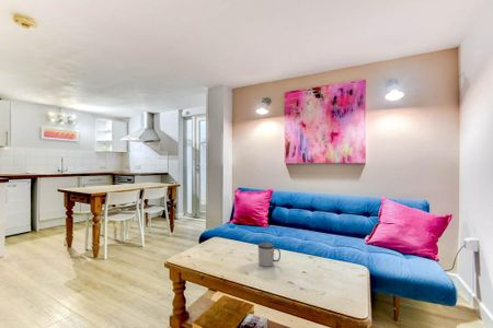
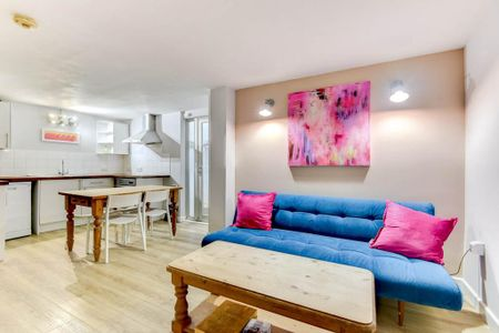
- mug (267, 254)
